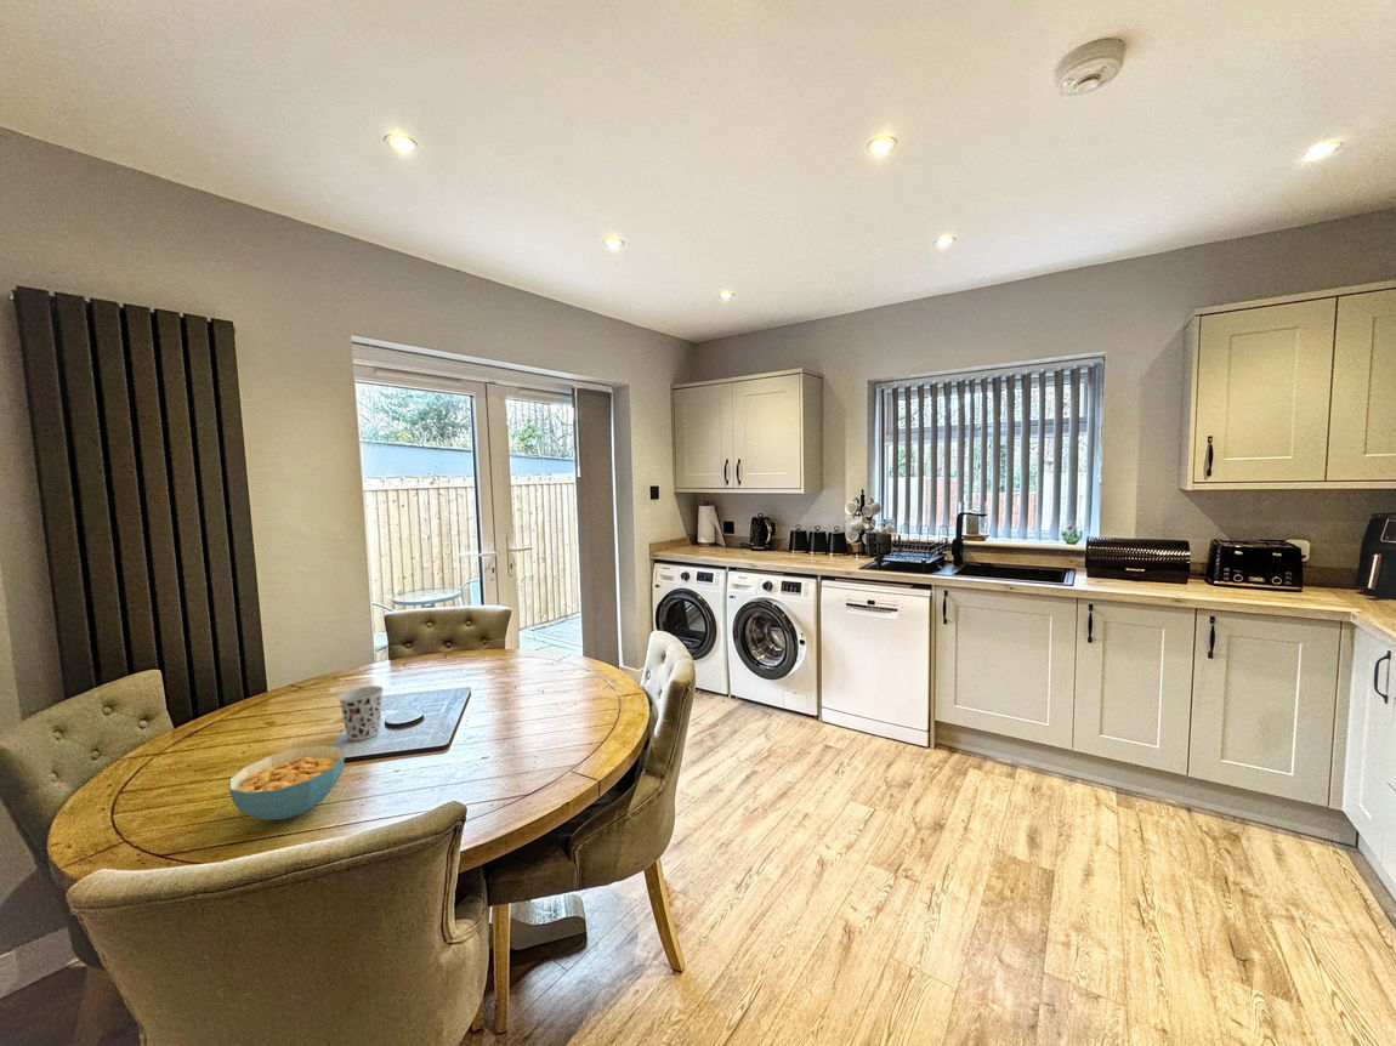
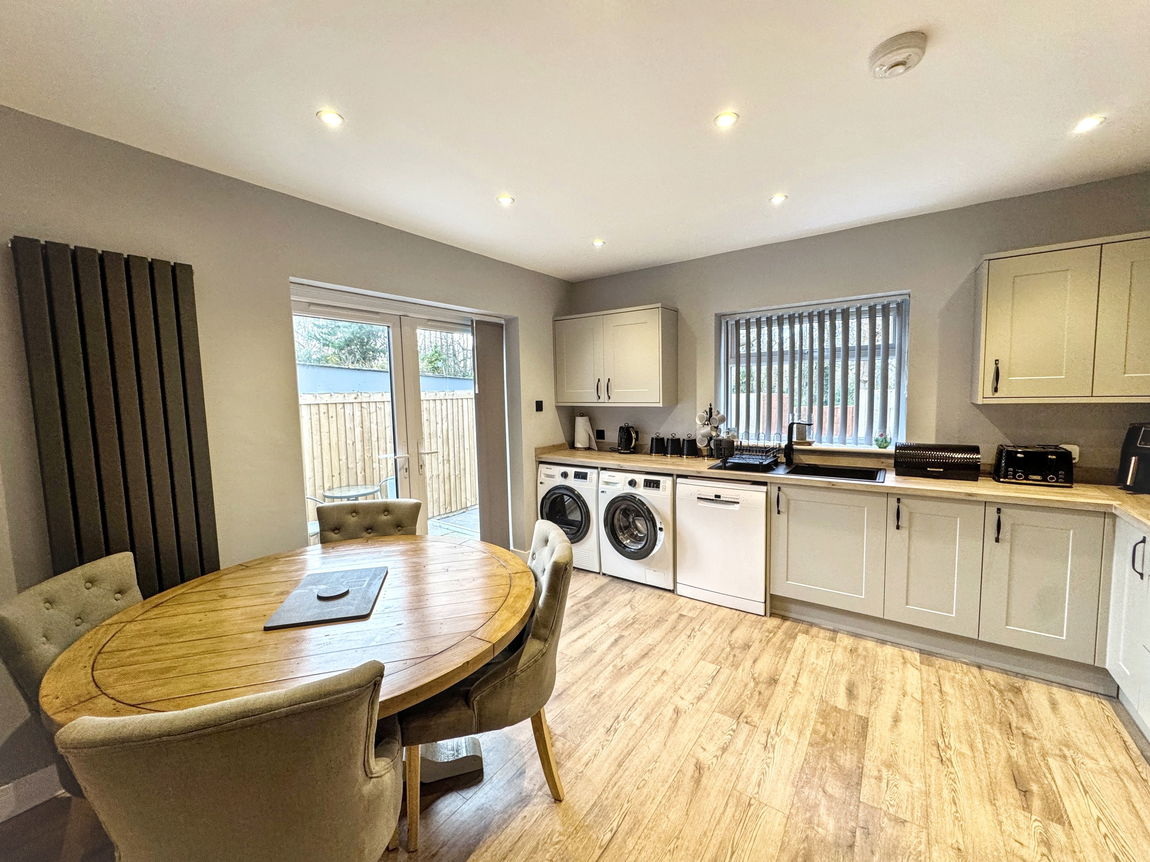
- cereal bowl (290, 789)
- cup (362, 714)
